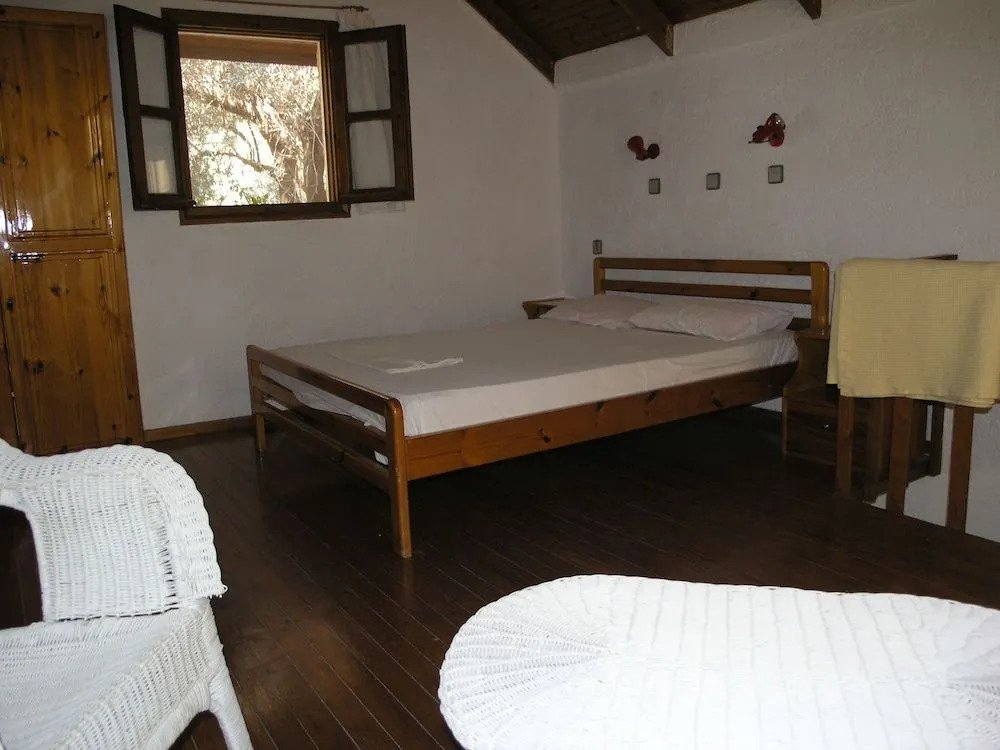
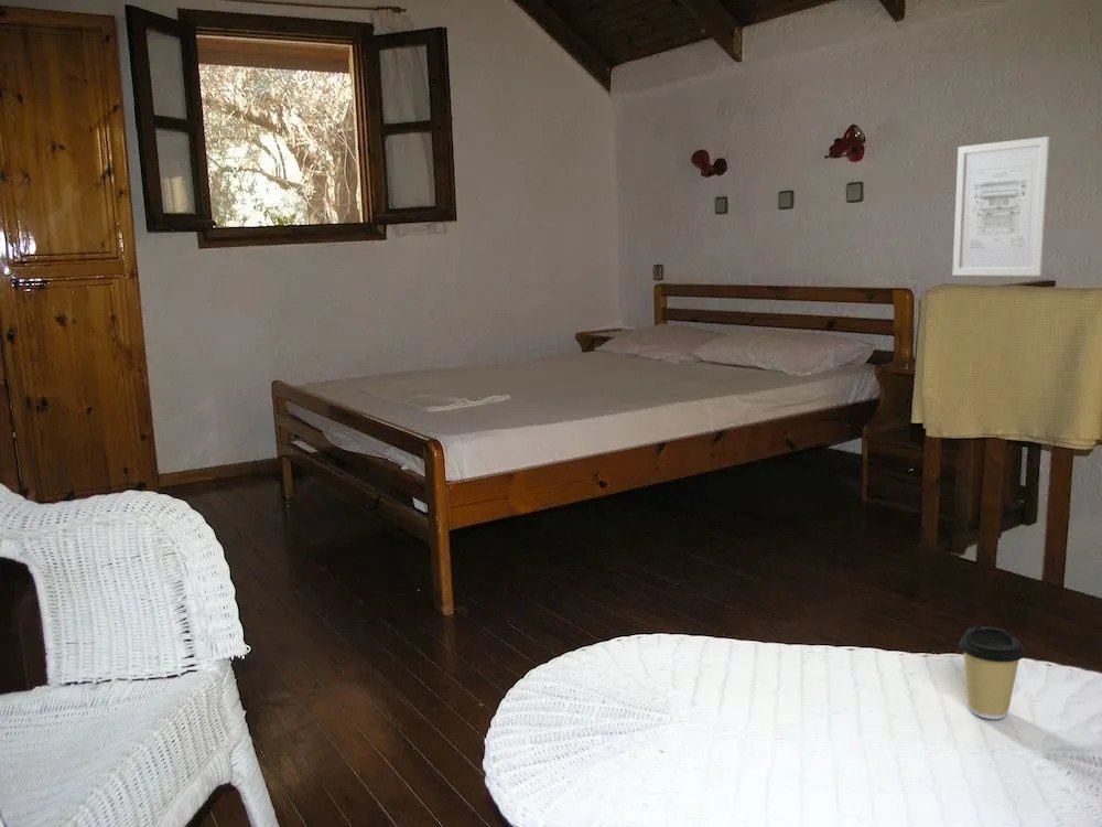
+ coffee cup (990, 674)
+ wall art (998, 210)
